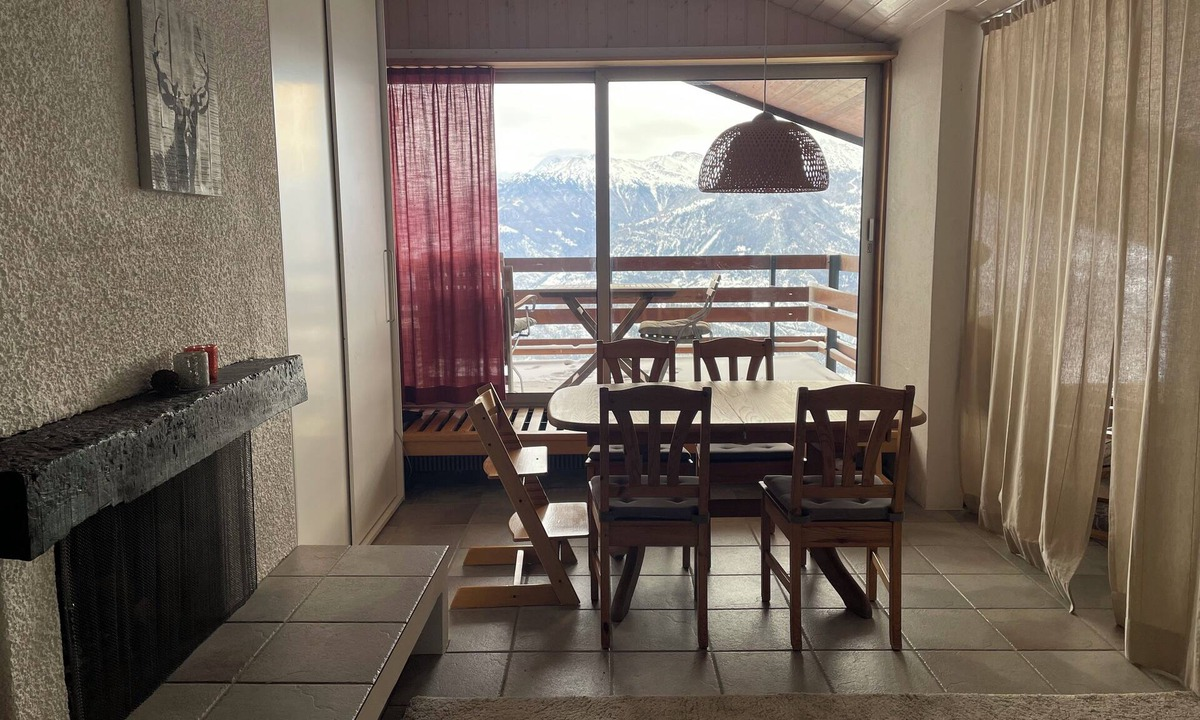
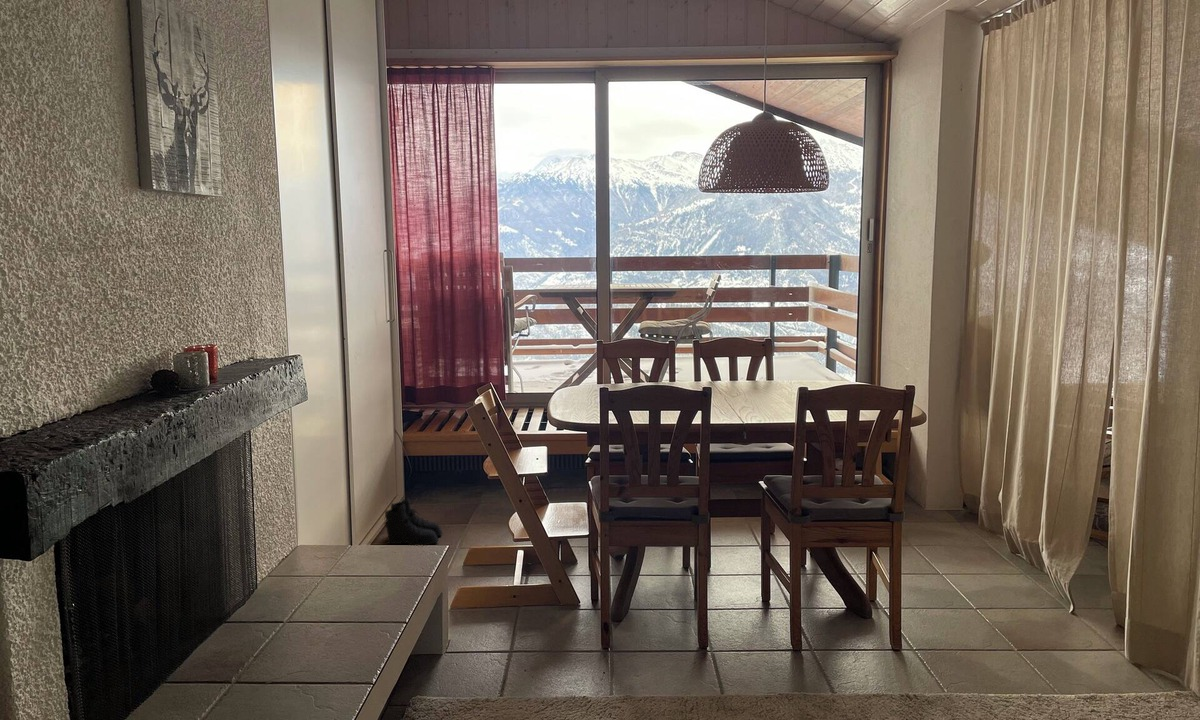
+ boots (413, 520)
